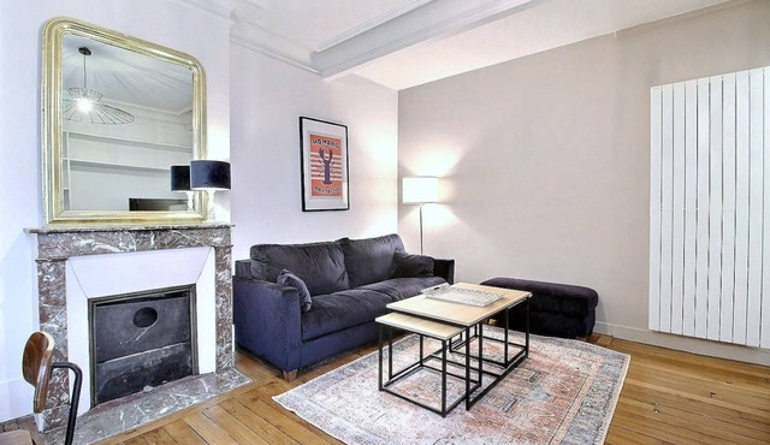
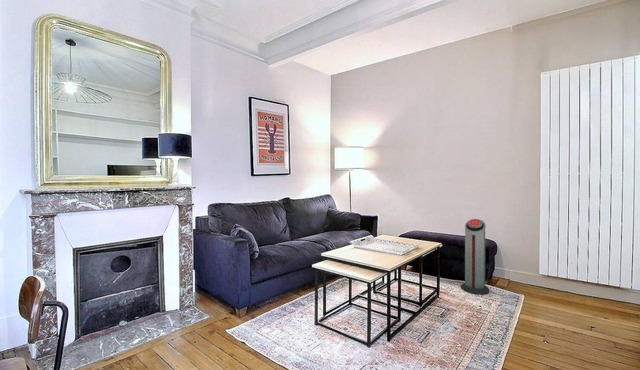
+ air purifier (475, 254)
